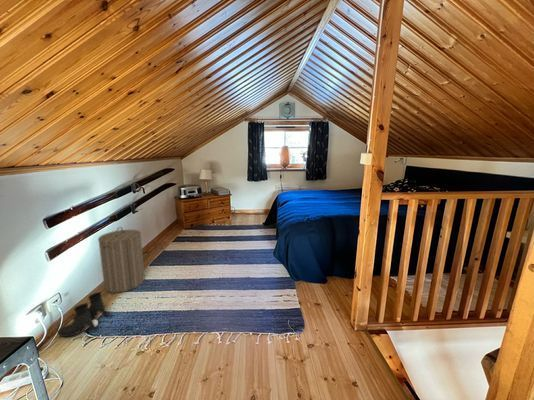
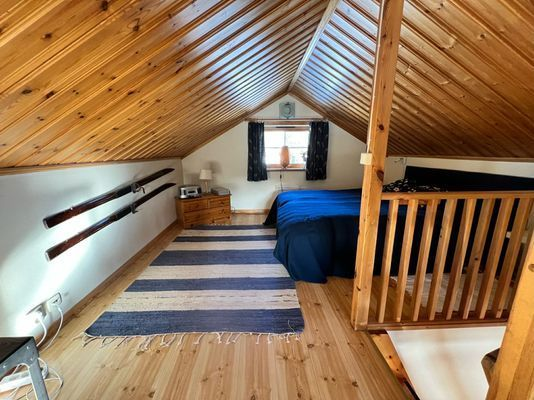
- laundry hamper (122, 255)
- boots (82, 312)
